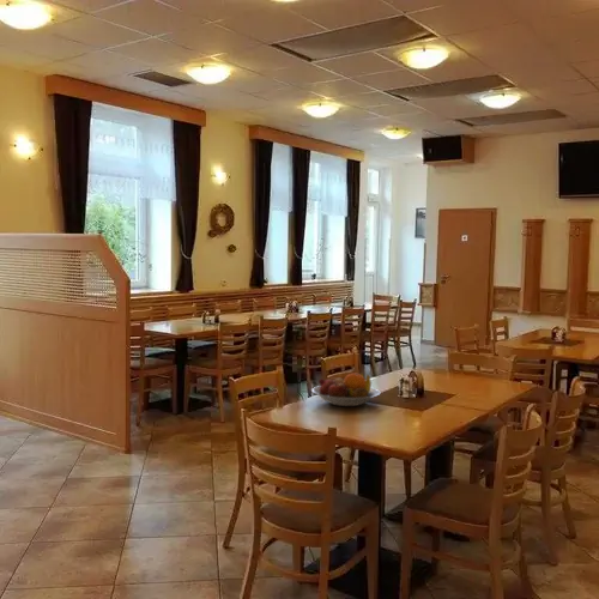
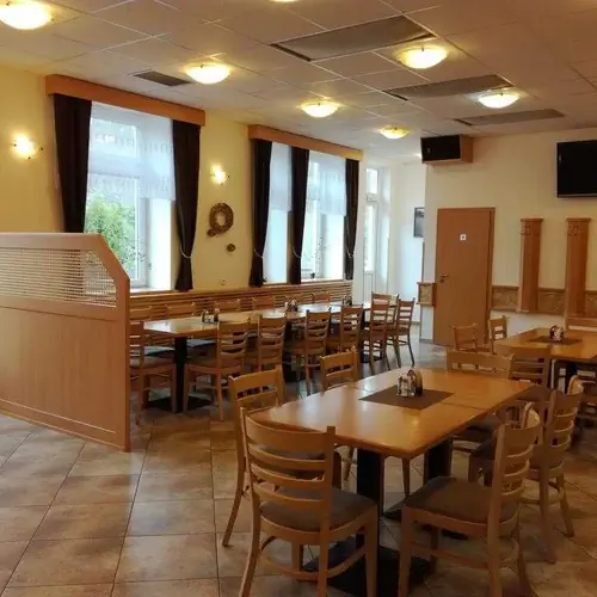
- fruit bowl (345, 388)
